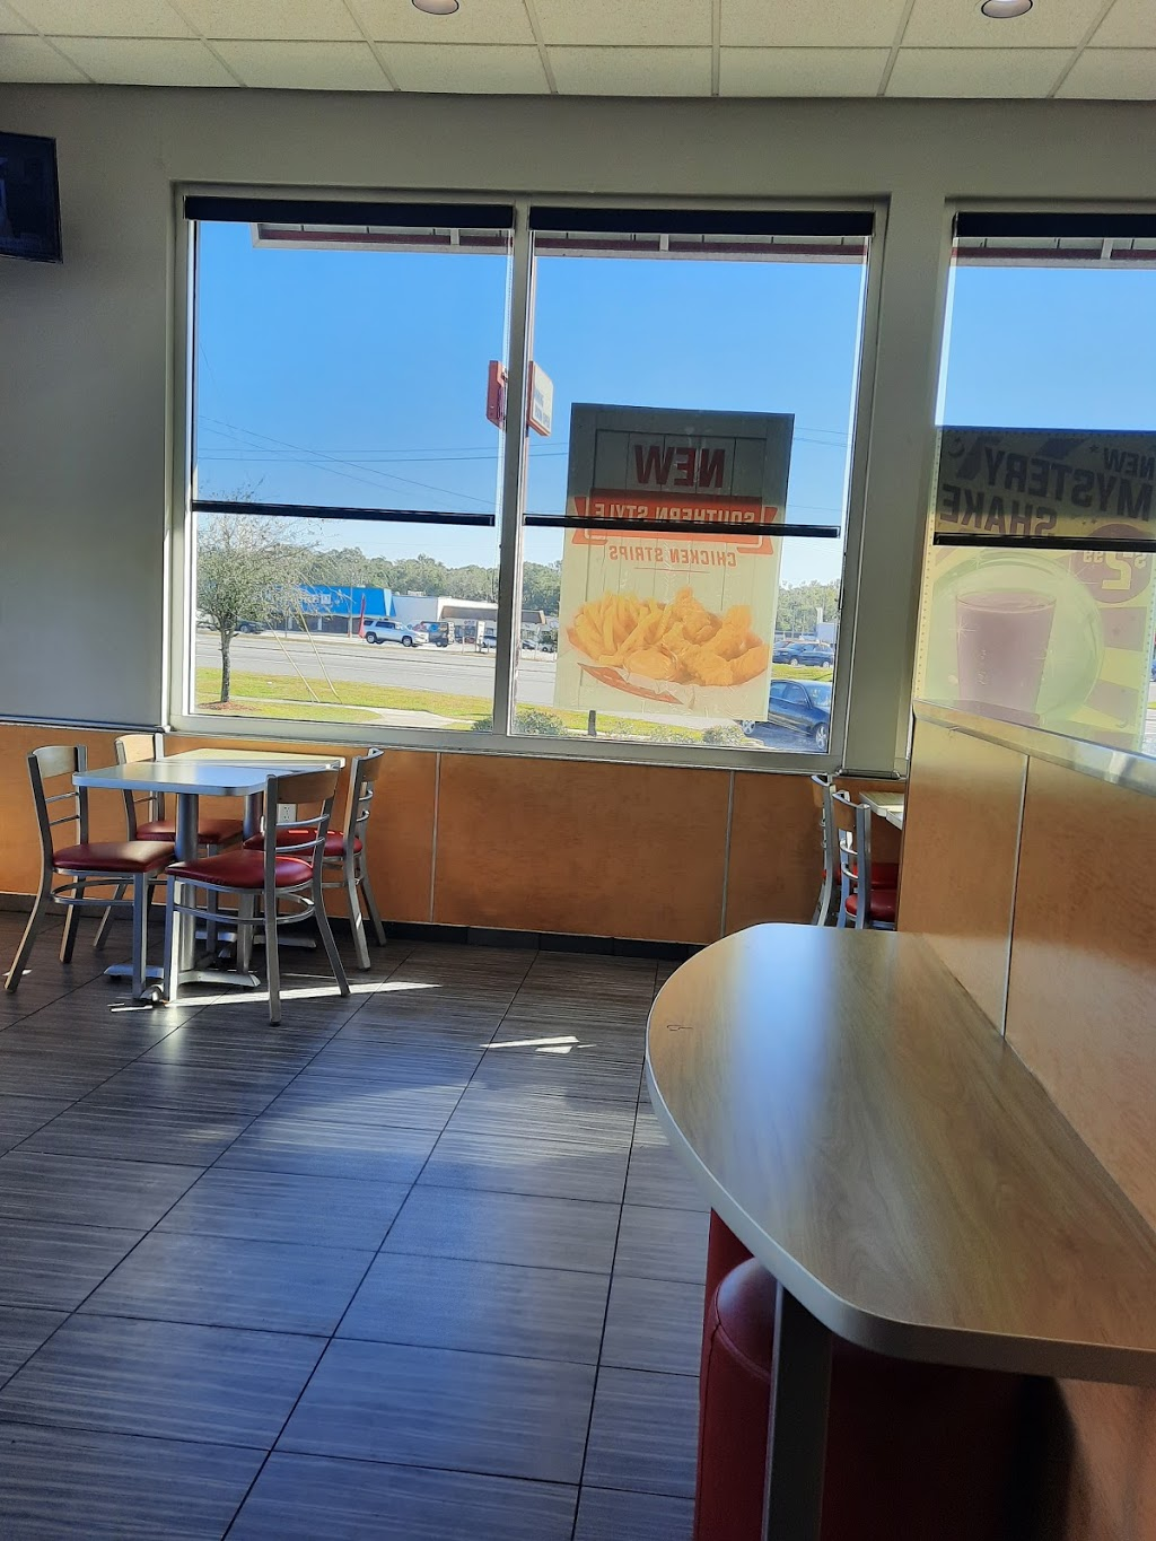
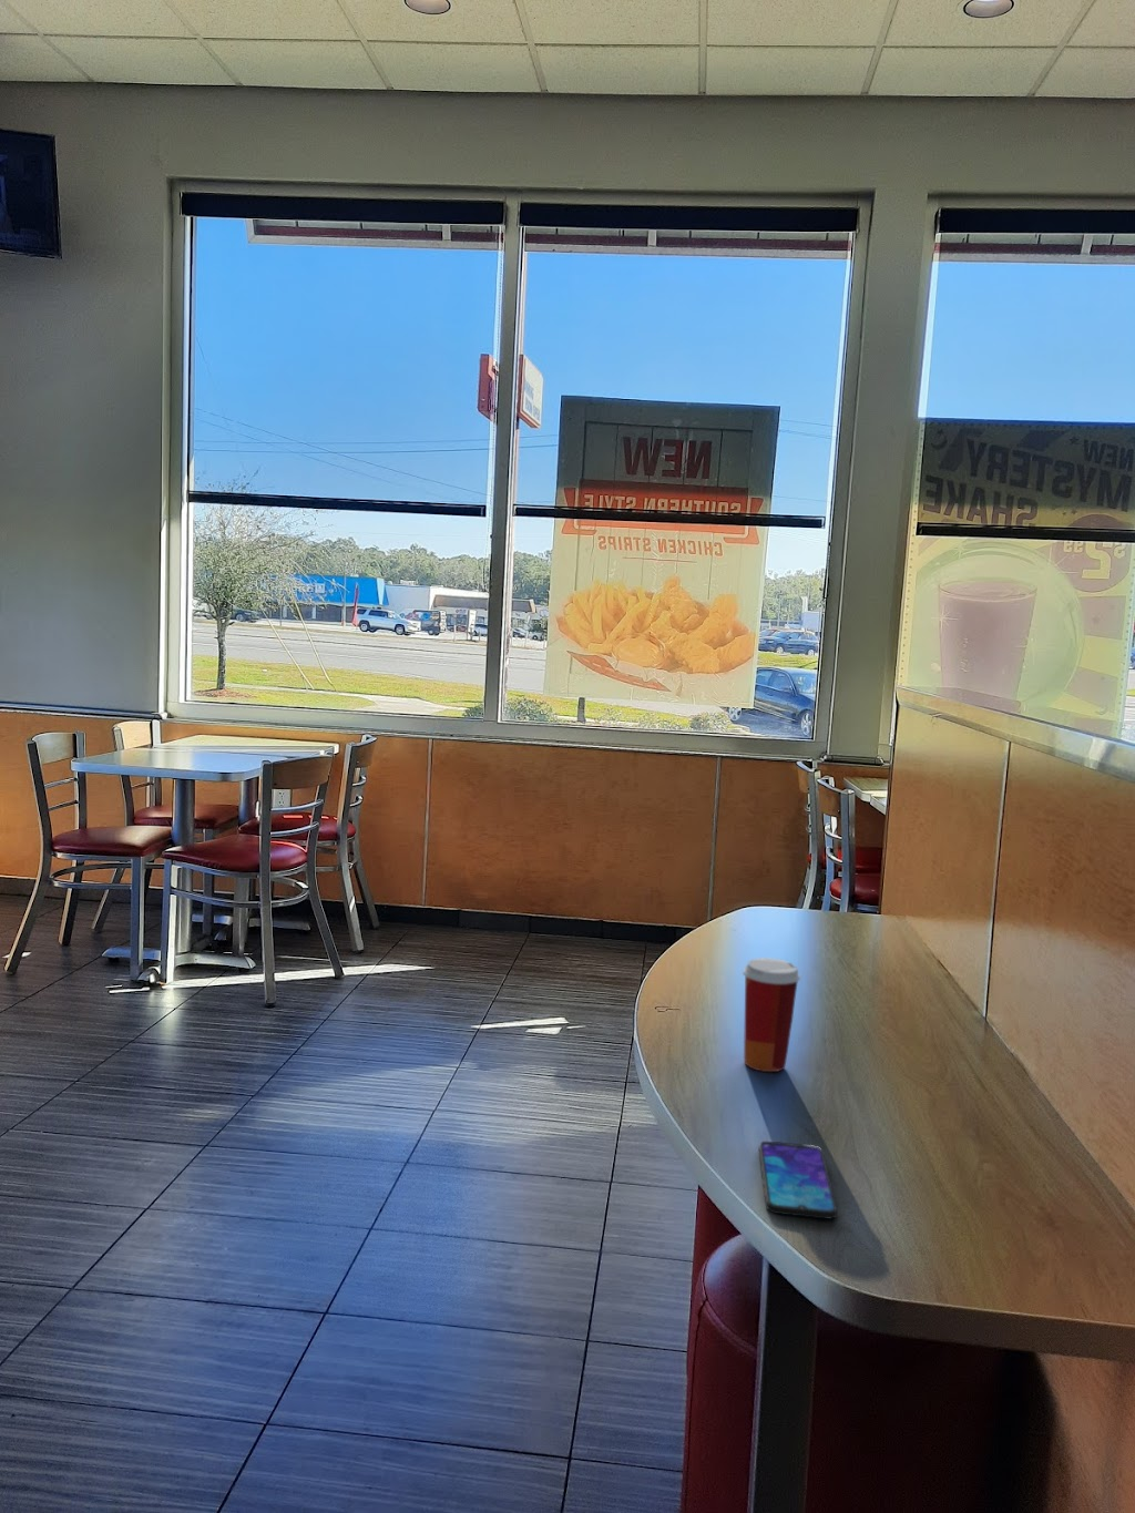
+ paper cup (767, 1015)
+ smartphone (795, 1177)
